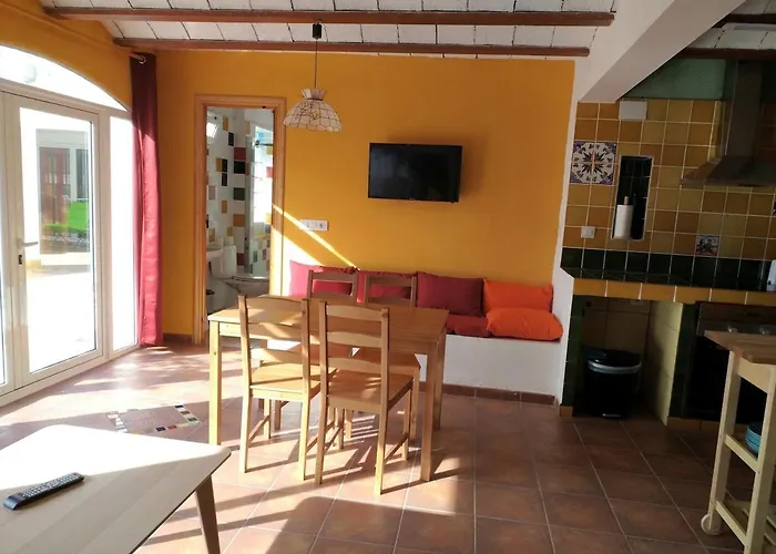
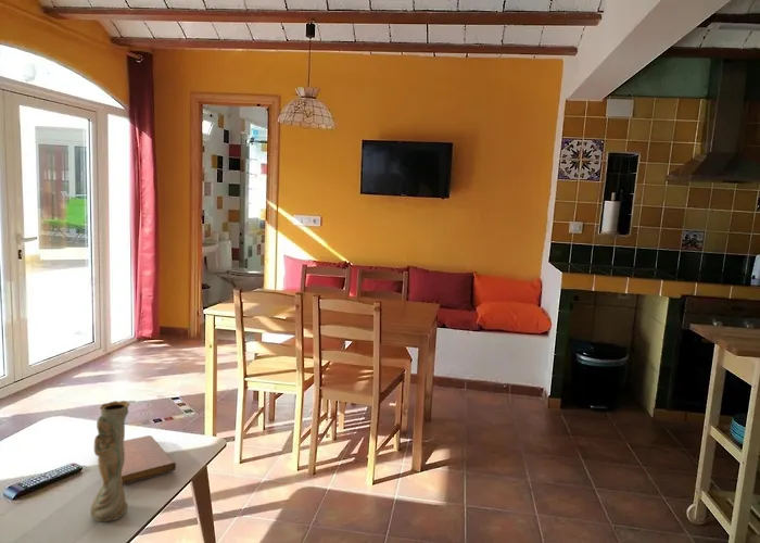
+ notebook (136, 457)
+ vase (110, 459)
